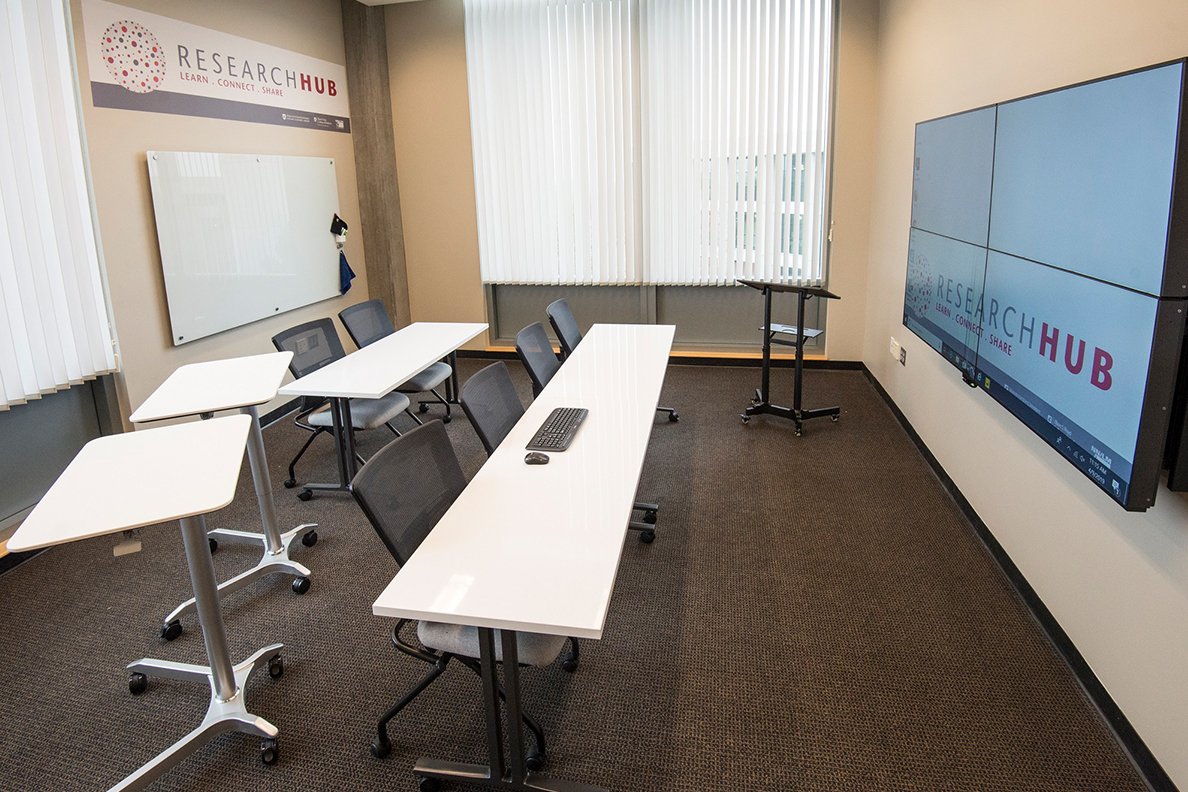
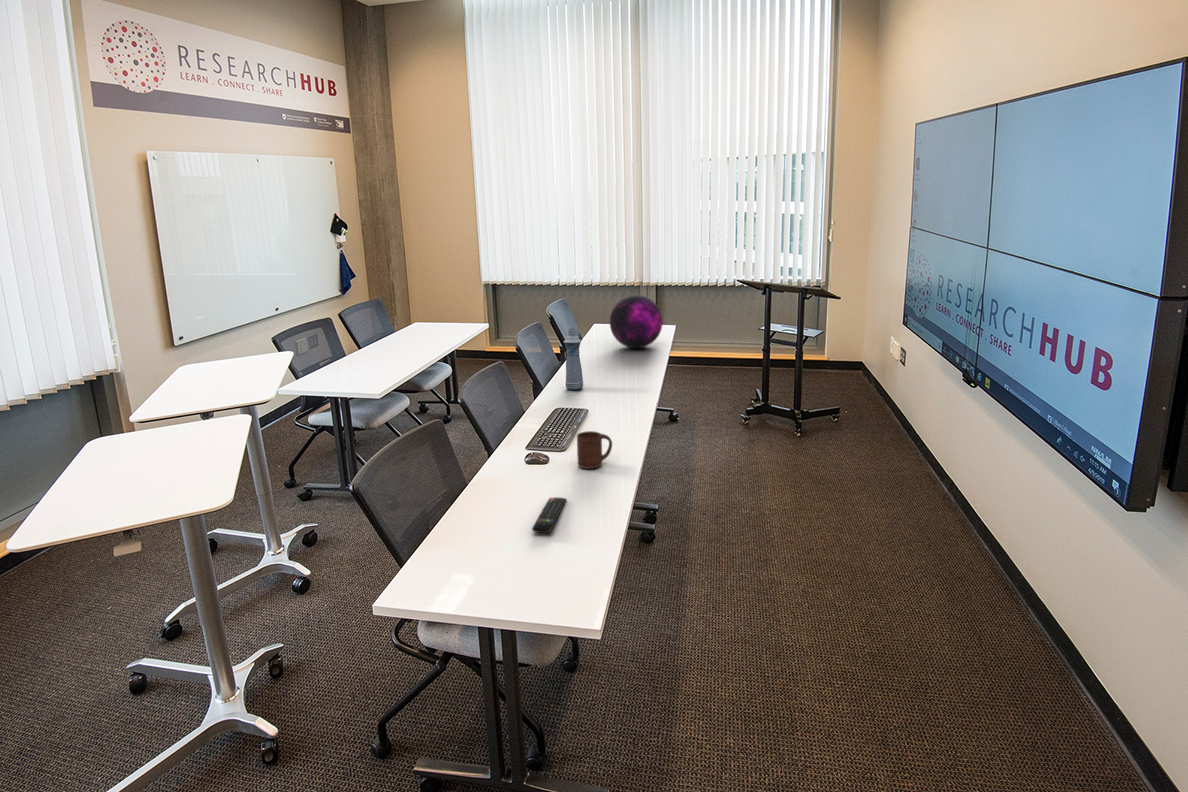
+ cup (593, 449)
+ remote control (550, 514)
+ bottle (573, 359)
+ decorative orb (636, 321)
